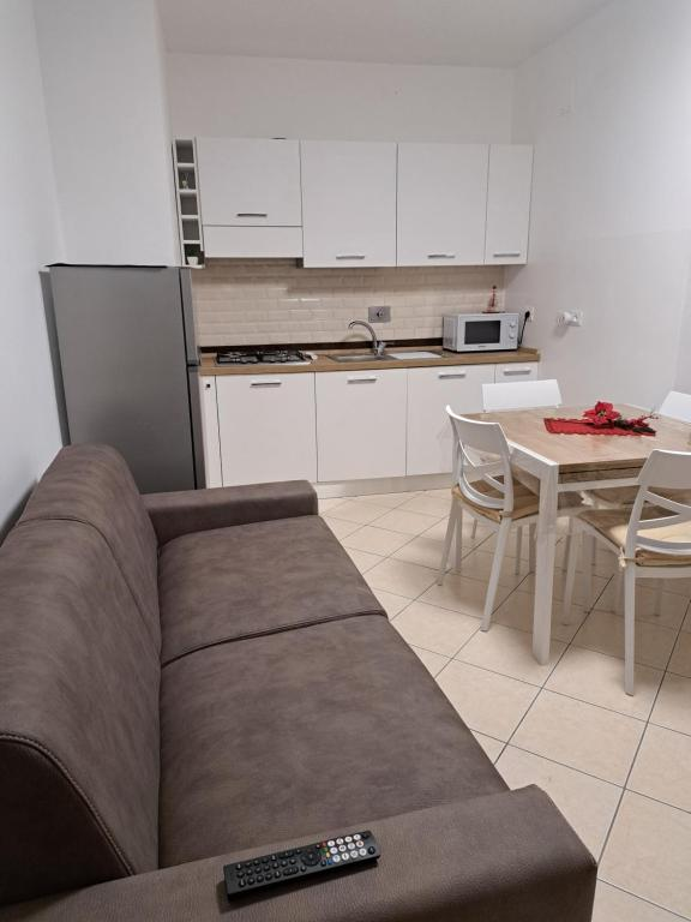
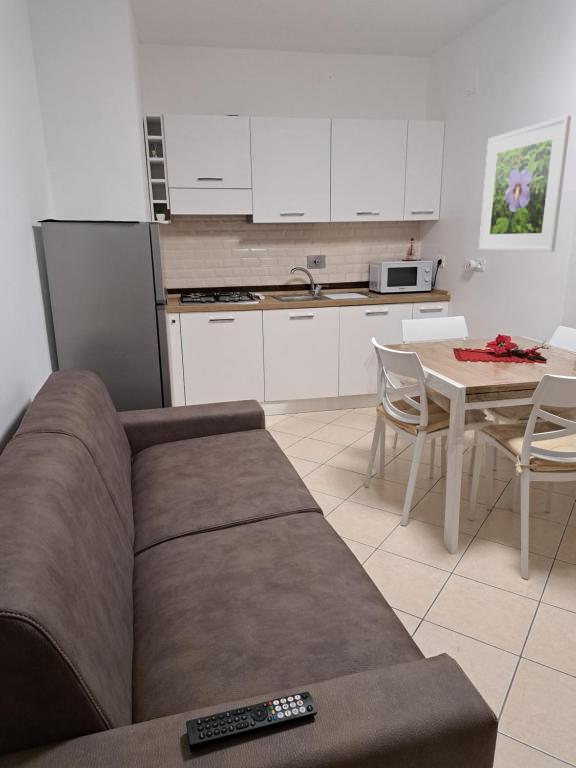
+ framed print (518, 191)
